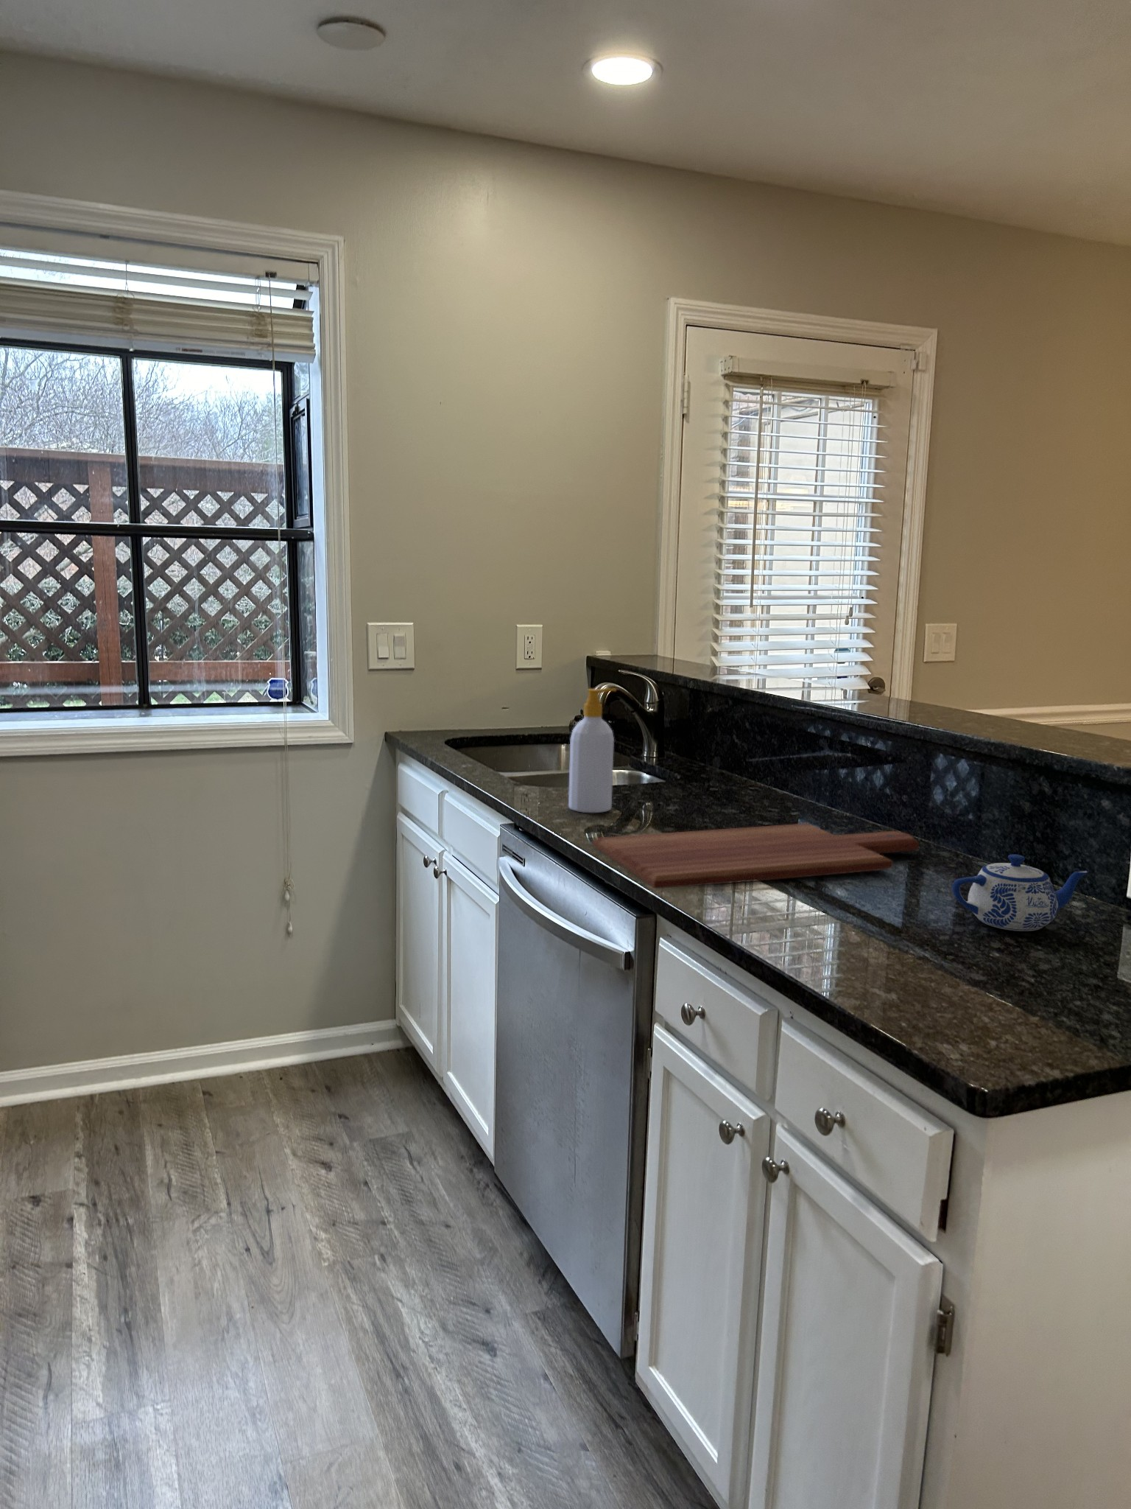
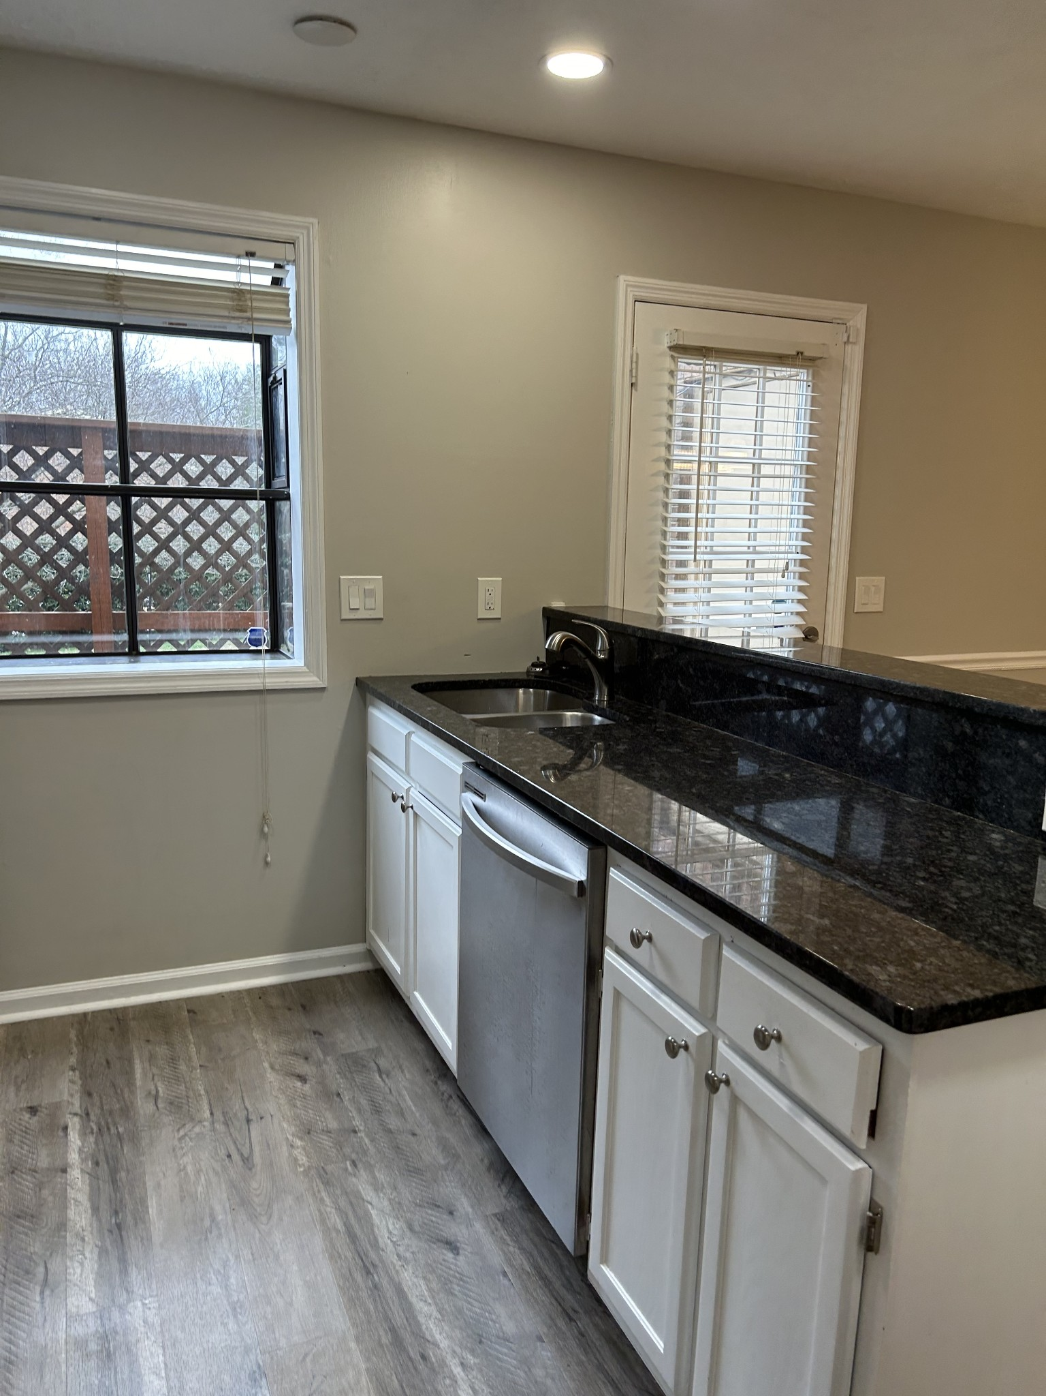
- cutting board (747, 852)
- soap bottle (594, 749)
- teapot (1019, 889)
